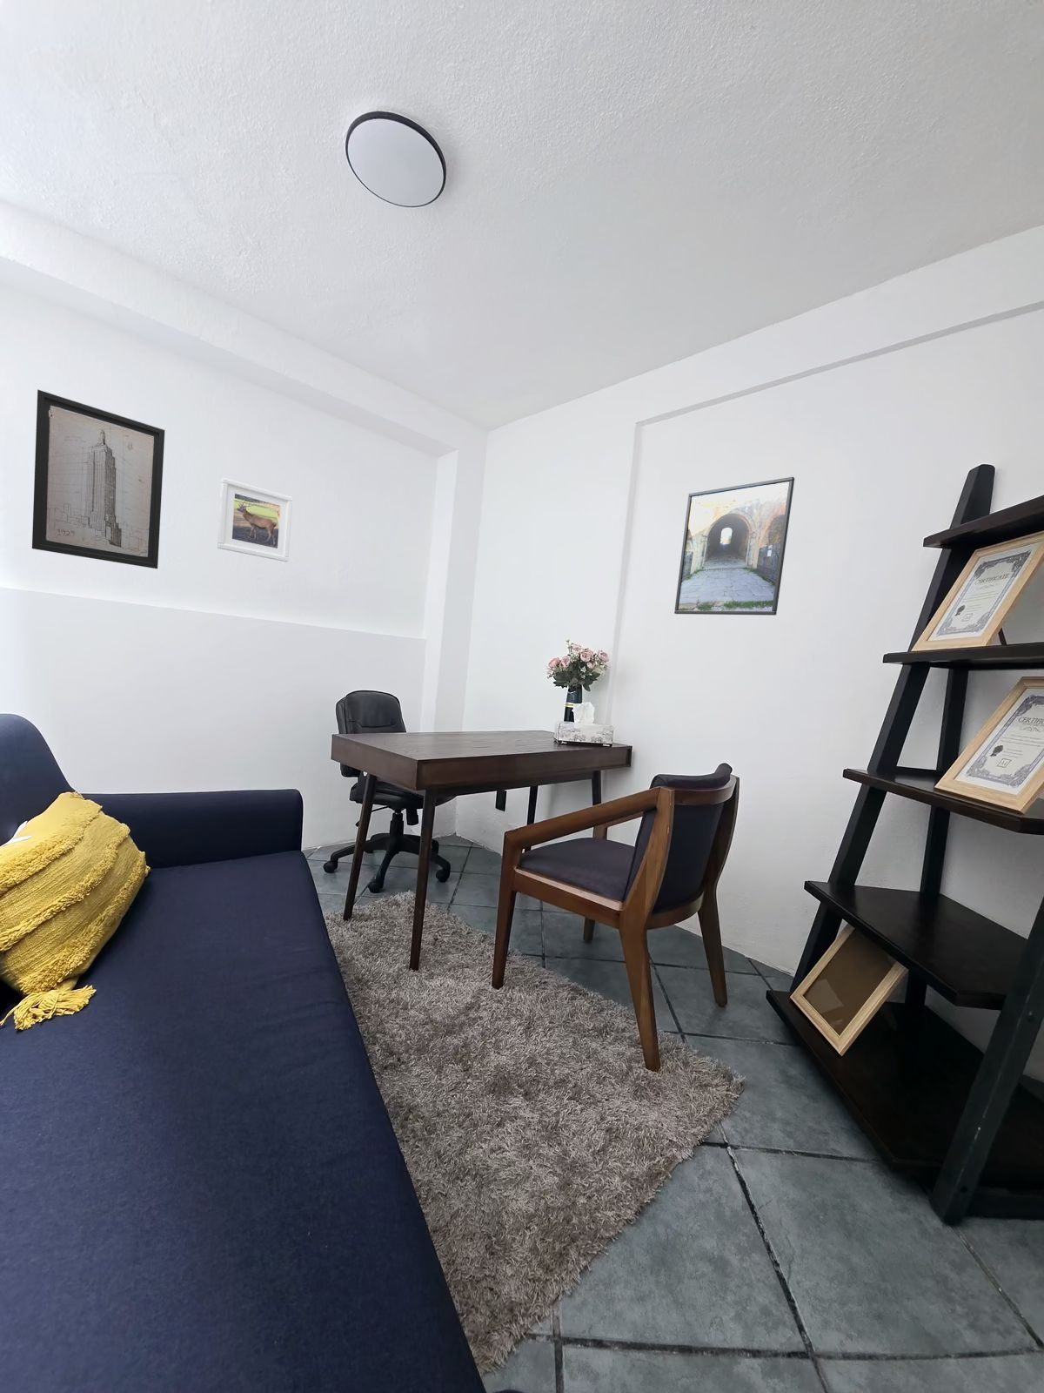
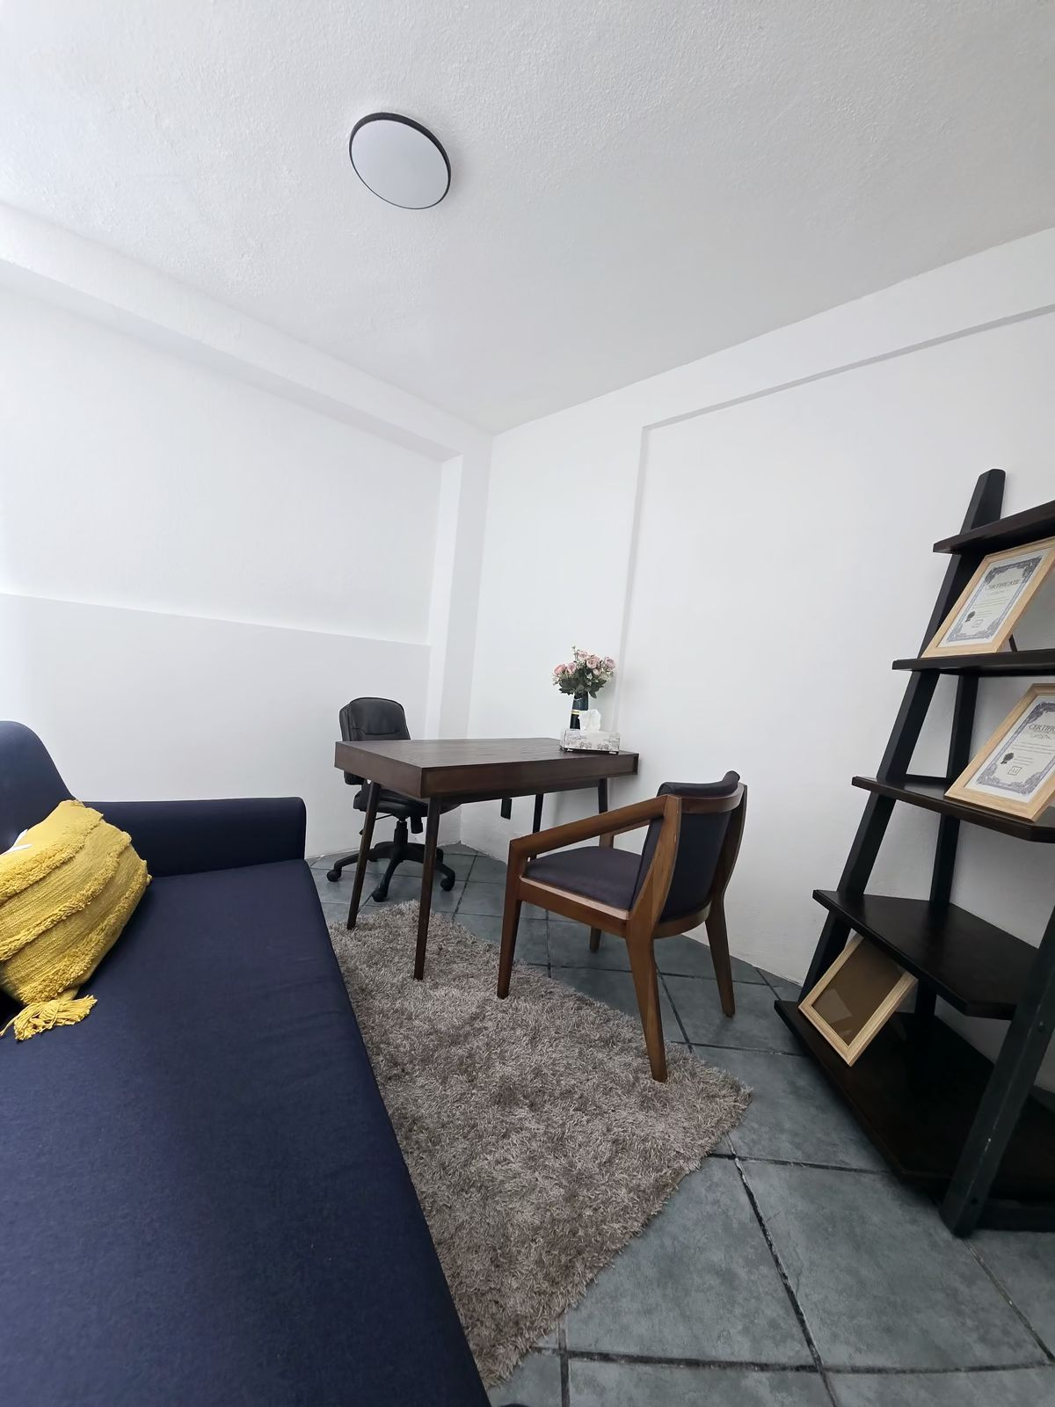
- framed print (730, 551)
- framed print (256, 521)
- wall art (102, 486)
